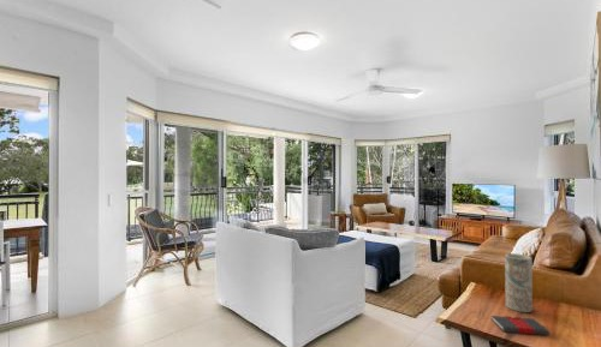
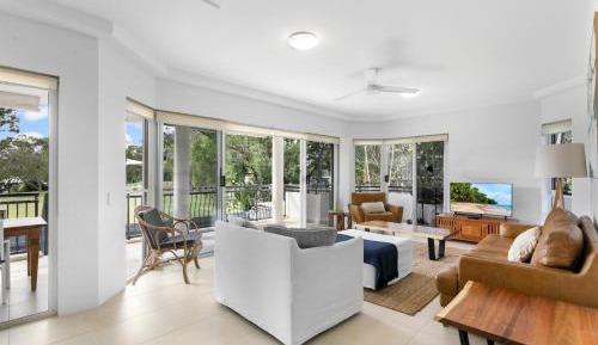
- vase (518, 281)
- book (518, 324)
